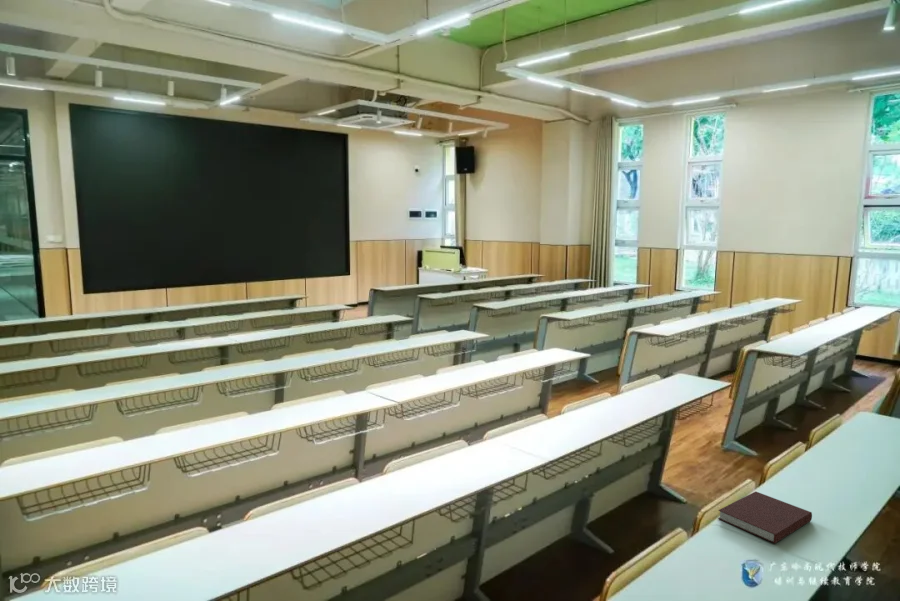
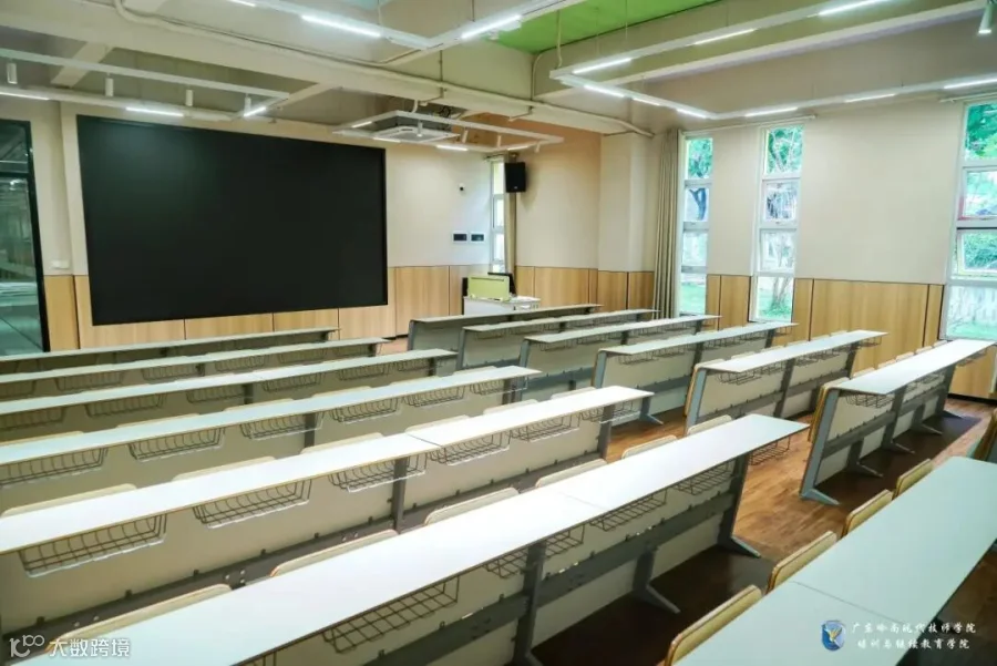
- notebook (764, 515)
